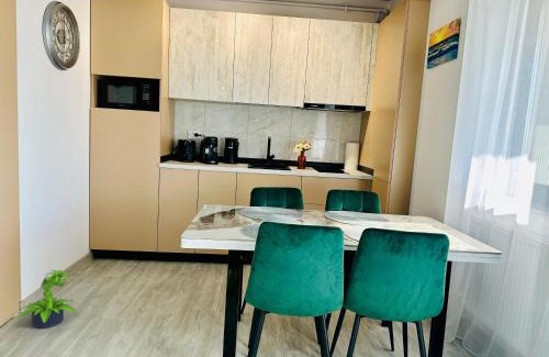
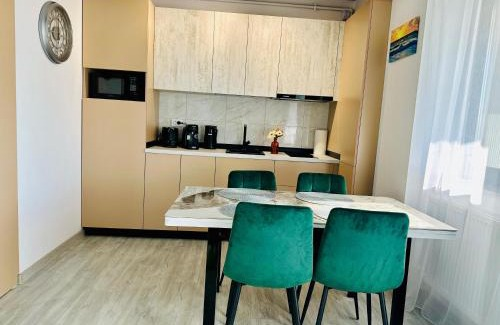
- potted plant (47, 297)
